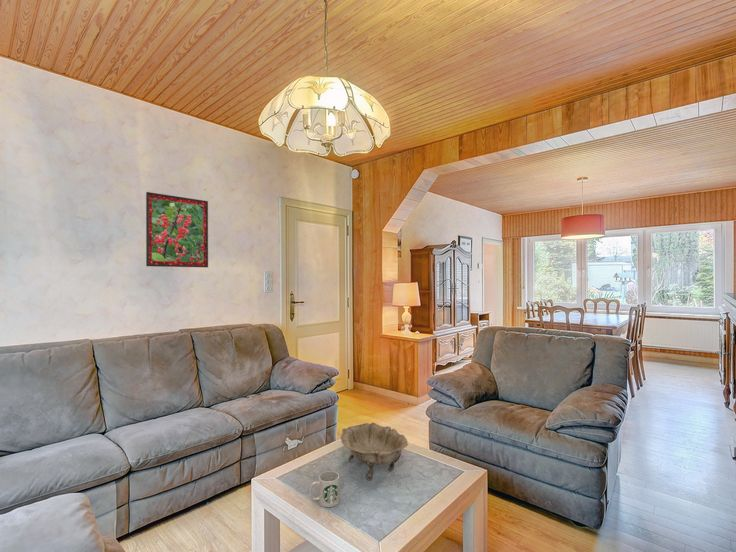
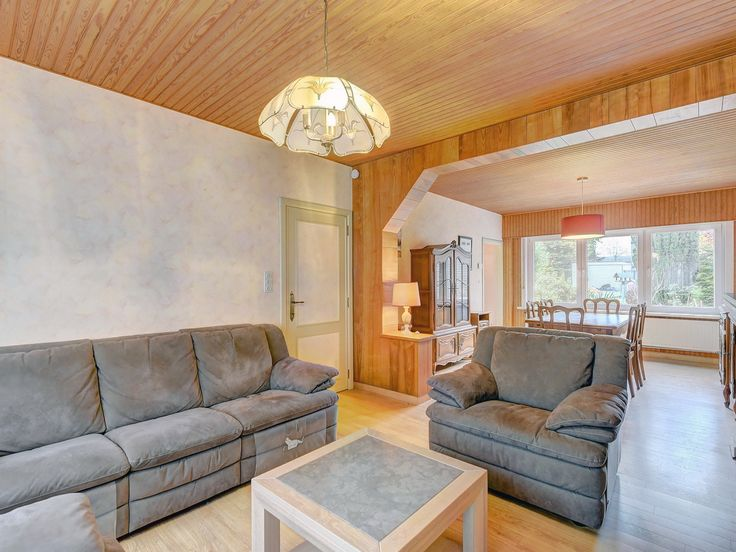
- decorative bowl (373, 449)
- mug (324, 489)
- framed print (178, 231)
